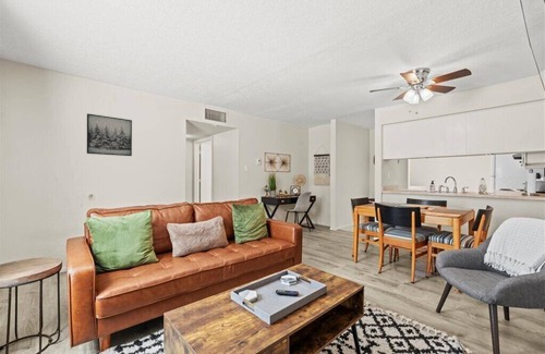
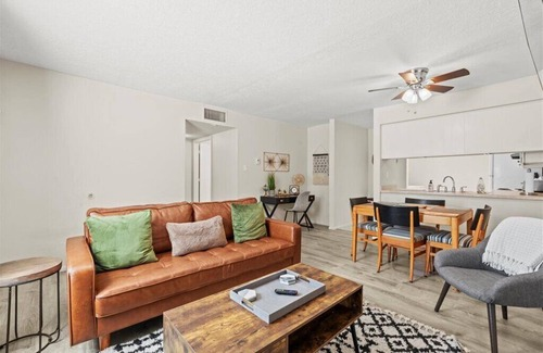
- wall art (110, 135)
